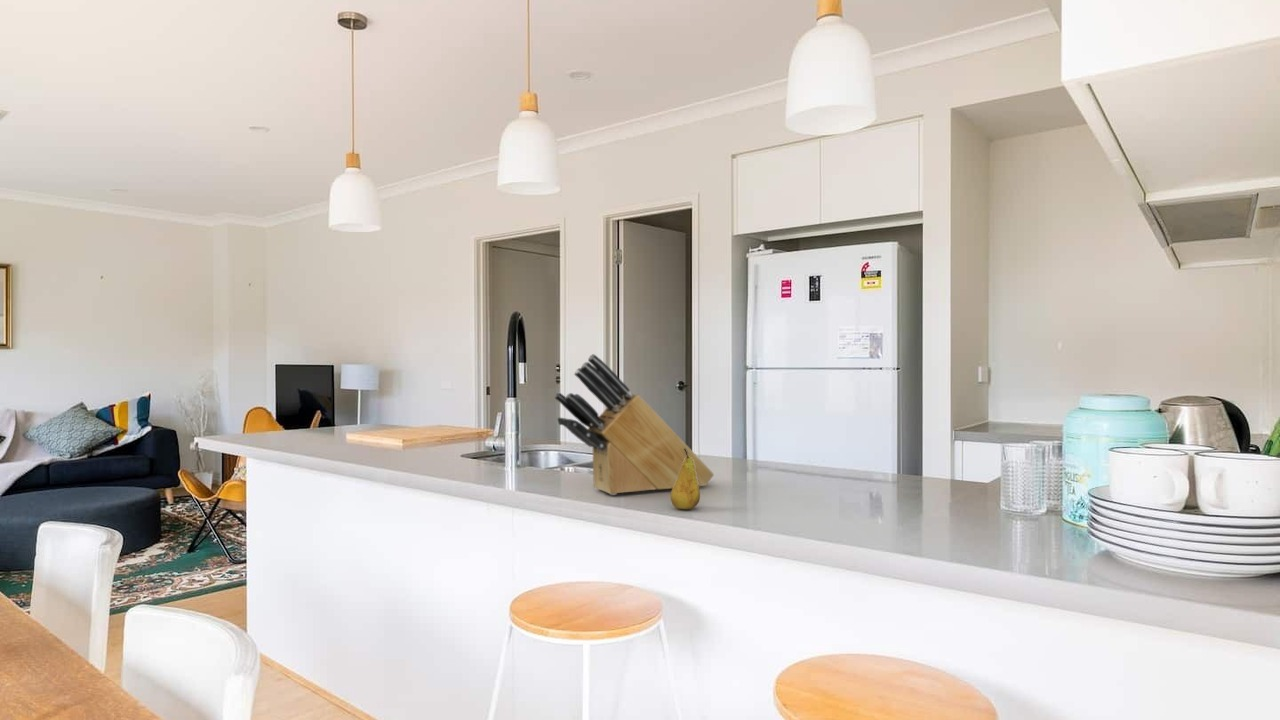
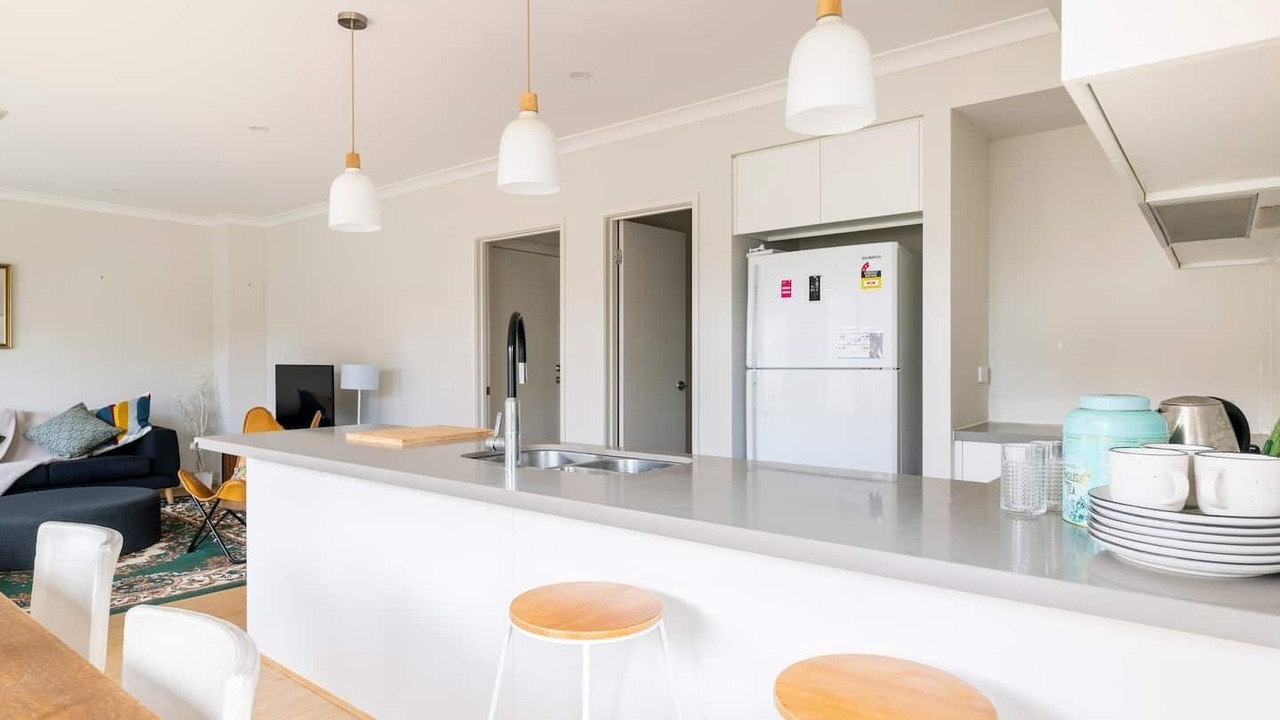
- knife block (634, 421)
- fruit (685, 478)
